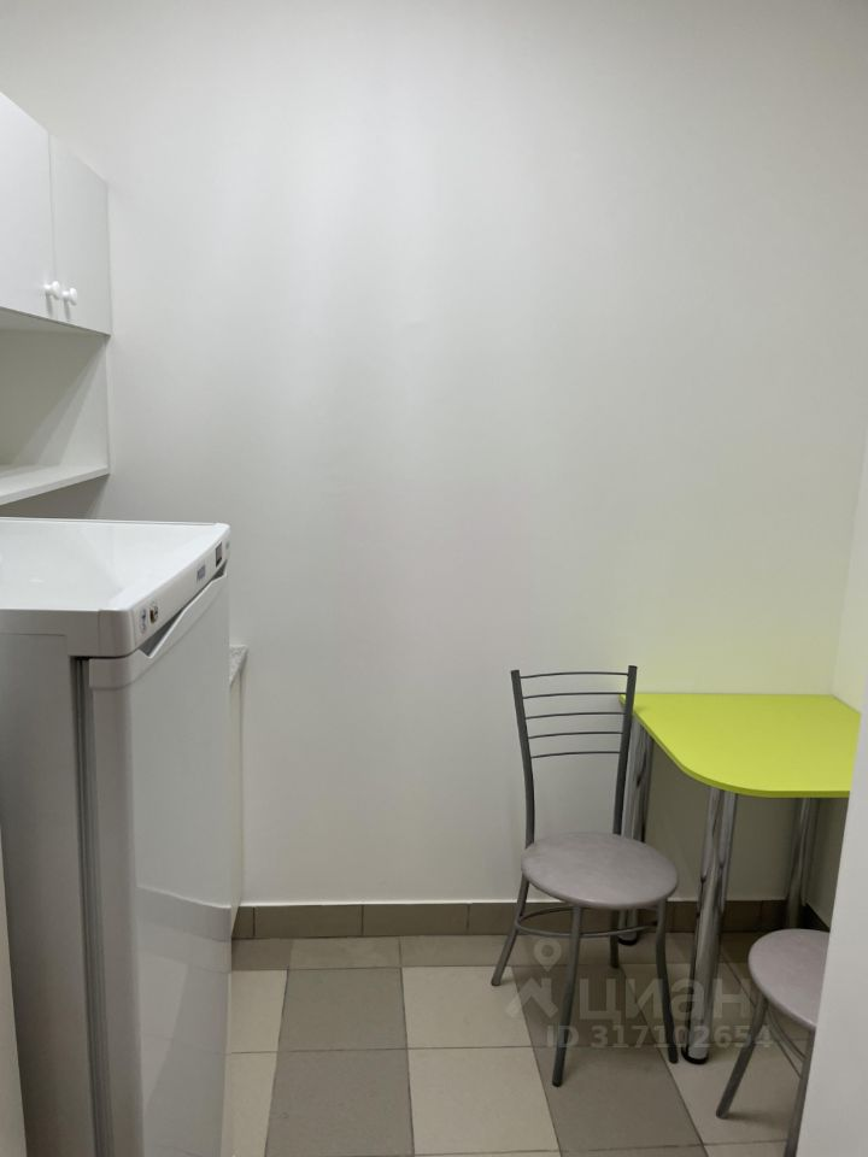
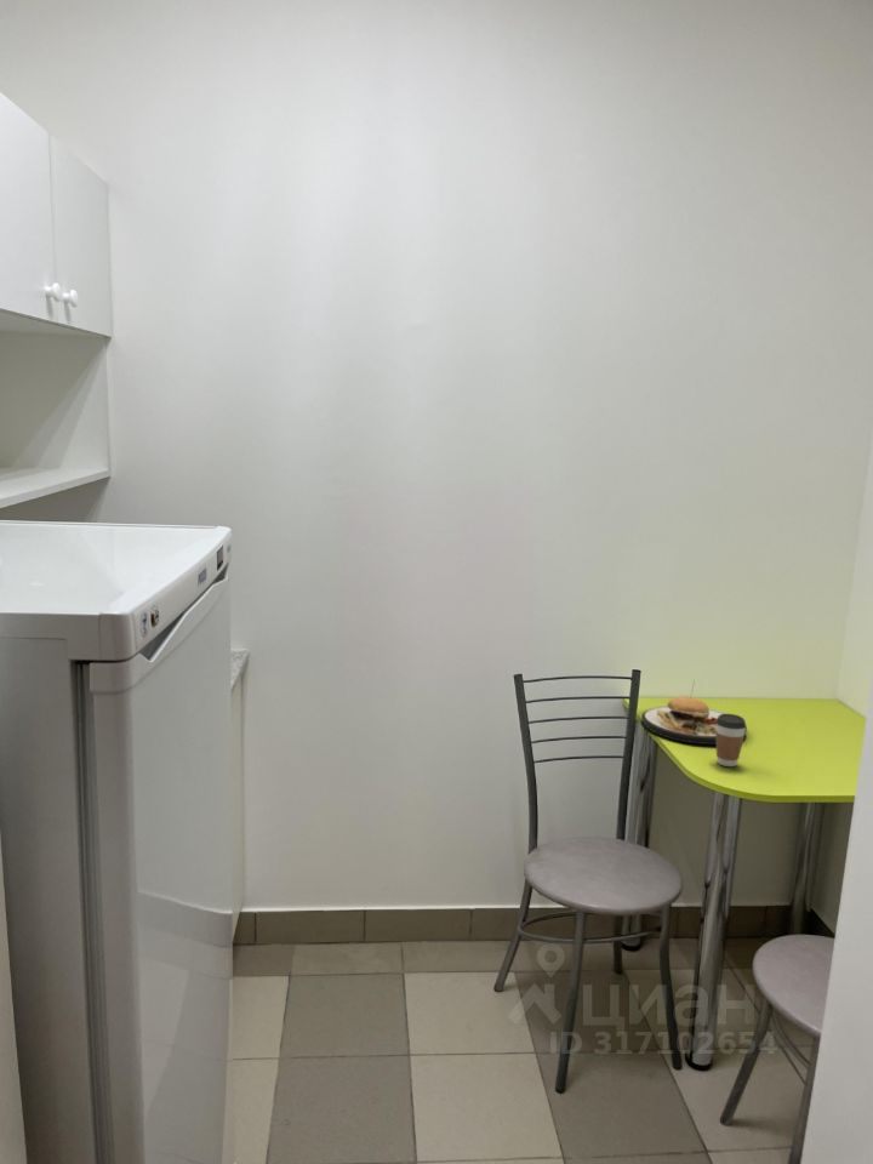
+ coffee cup (729, 740)
+ plate (695, 702)
